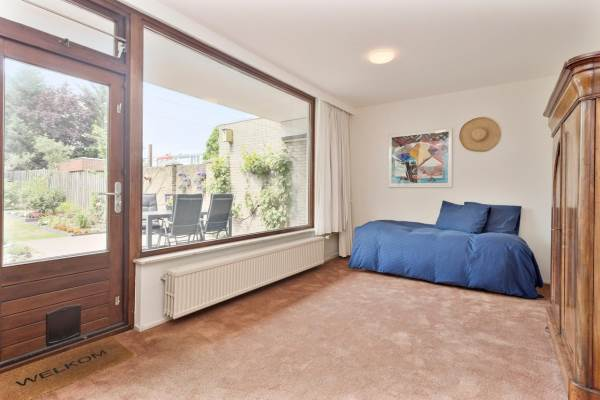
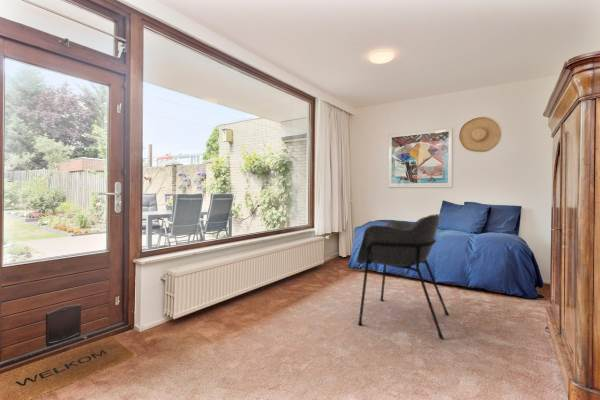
+ armchair (401, 265)
